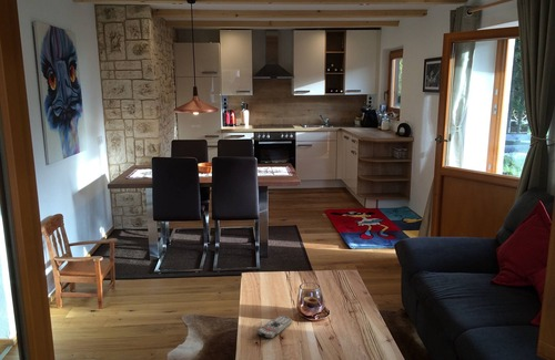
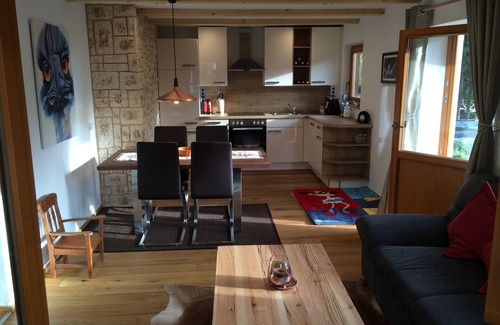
- remote control (275, 326)
